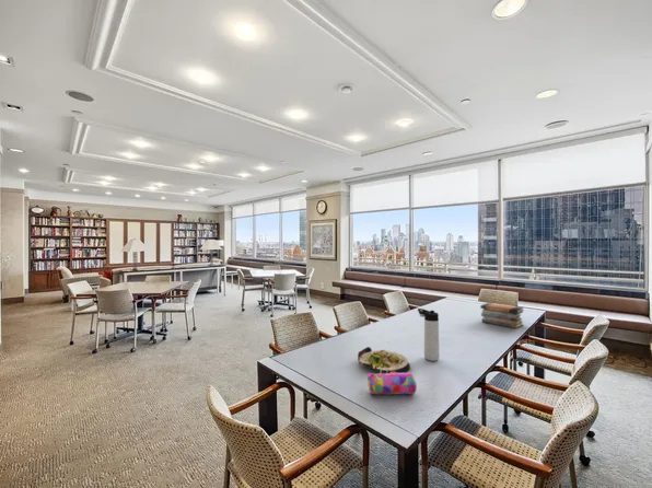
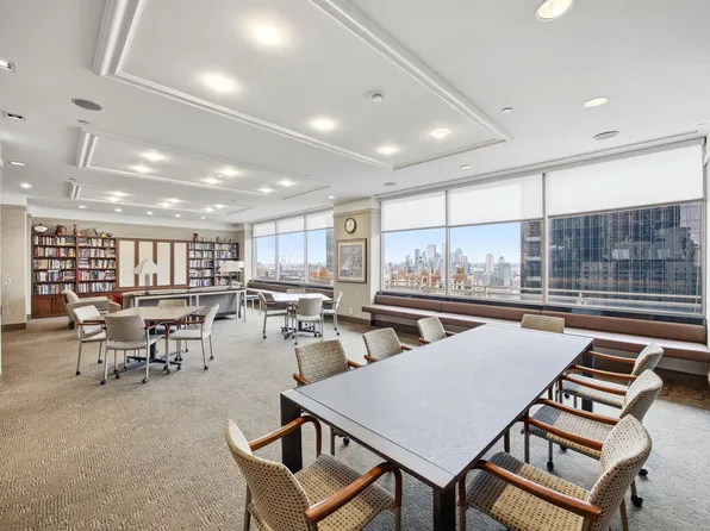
- thermos bottle (428, 334)
- pencil case (391, 382)
- salad plate (384, 359)
- book stack (501, 314)
